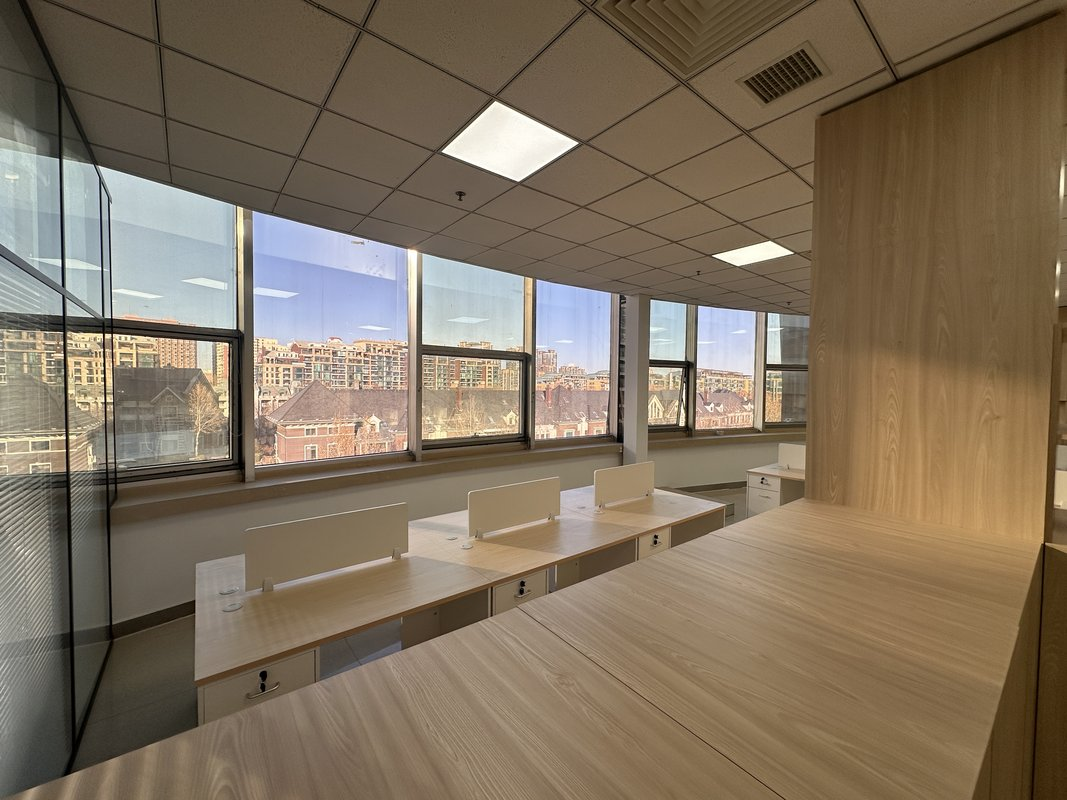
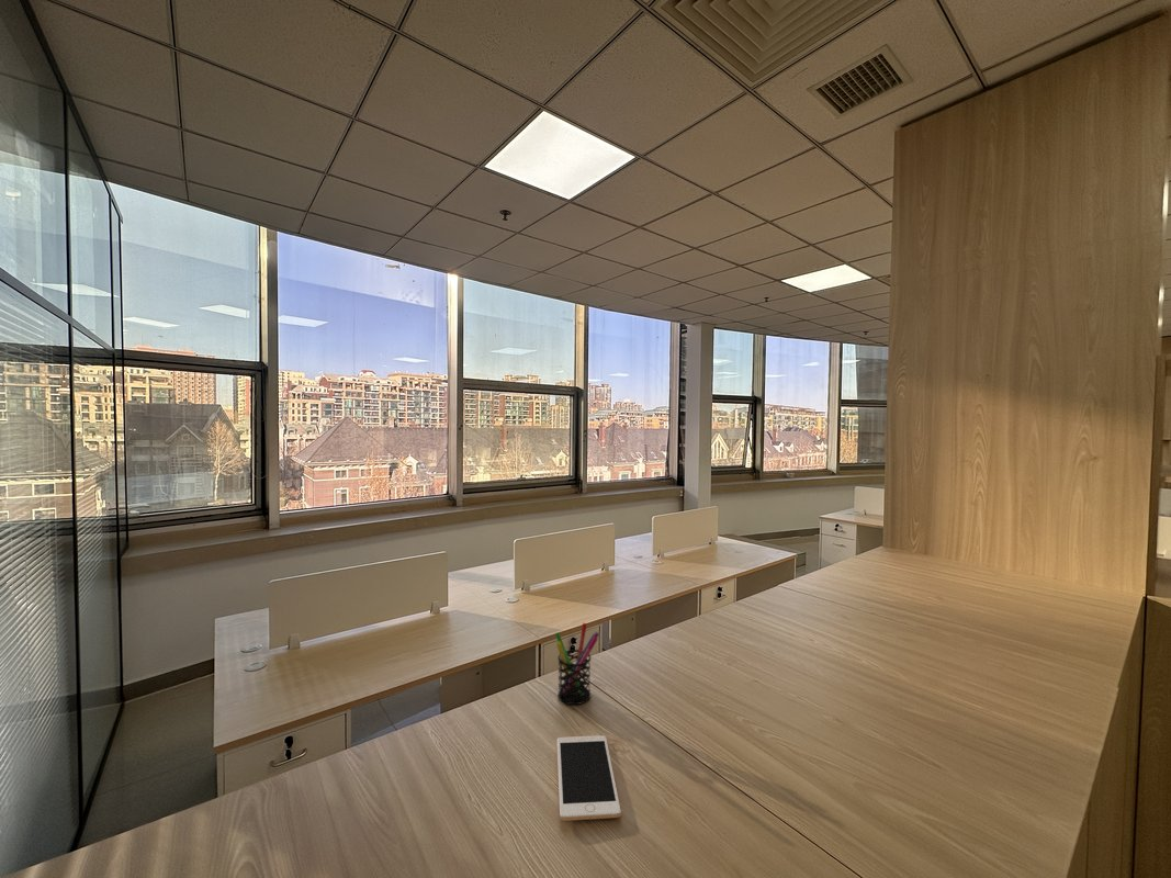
+ pen holder (572, 658)
+ cell phone (585, 773)
